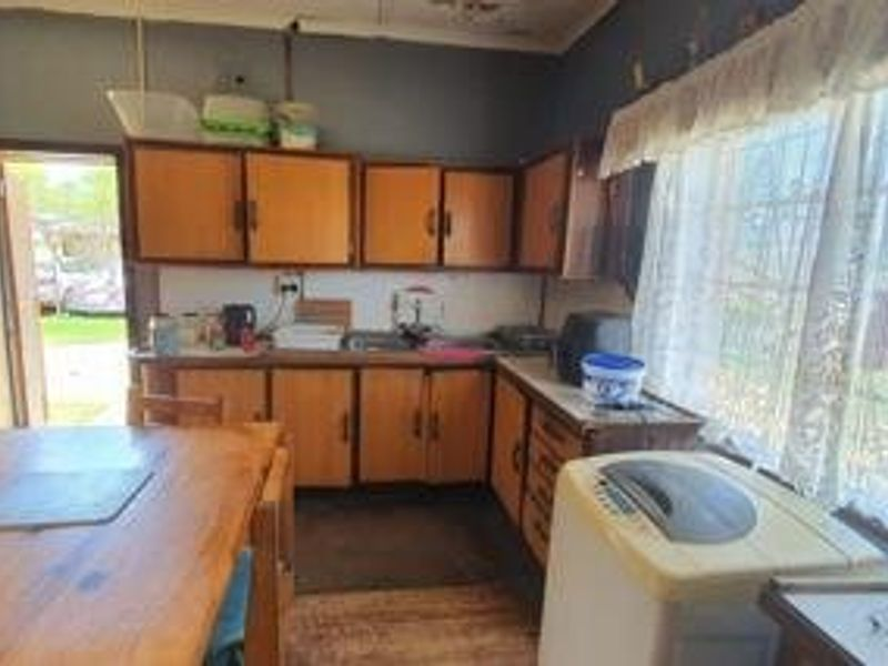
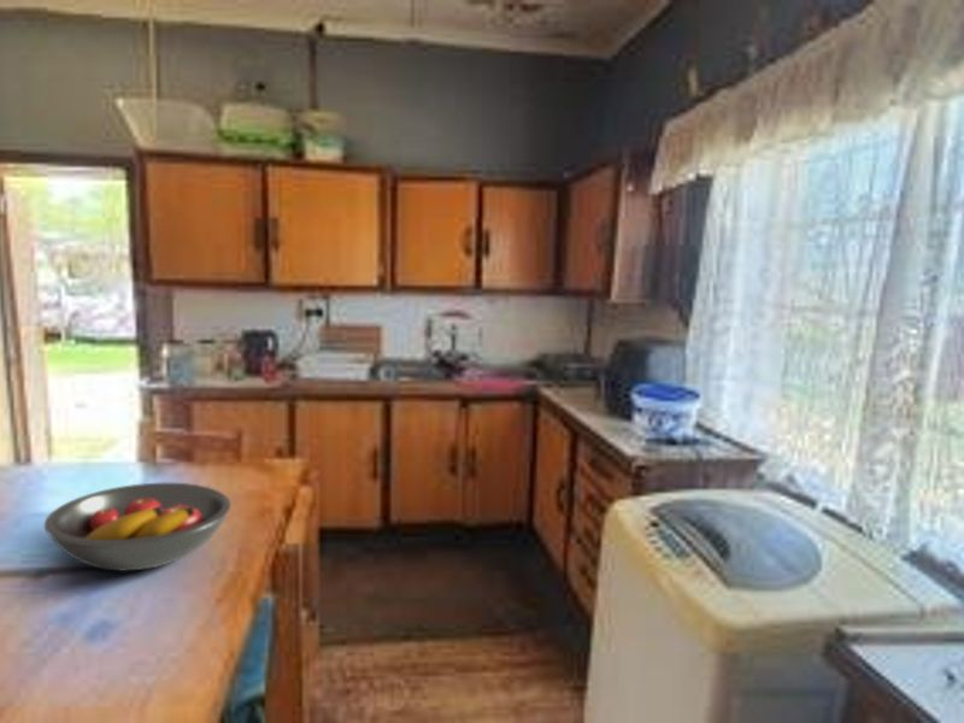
+ fruit bowl (142, 525)
